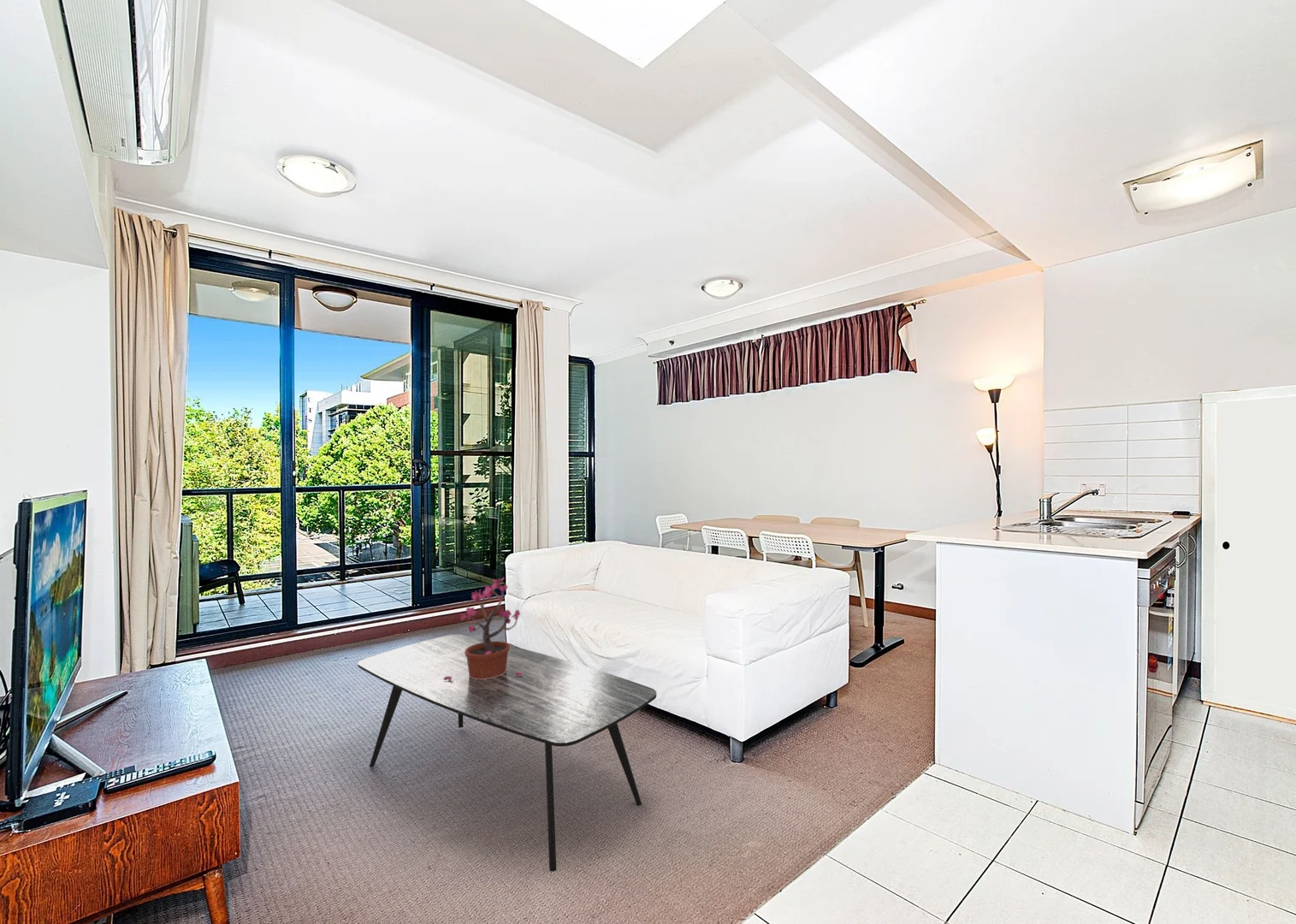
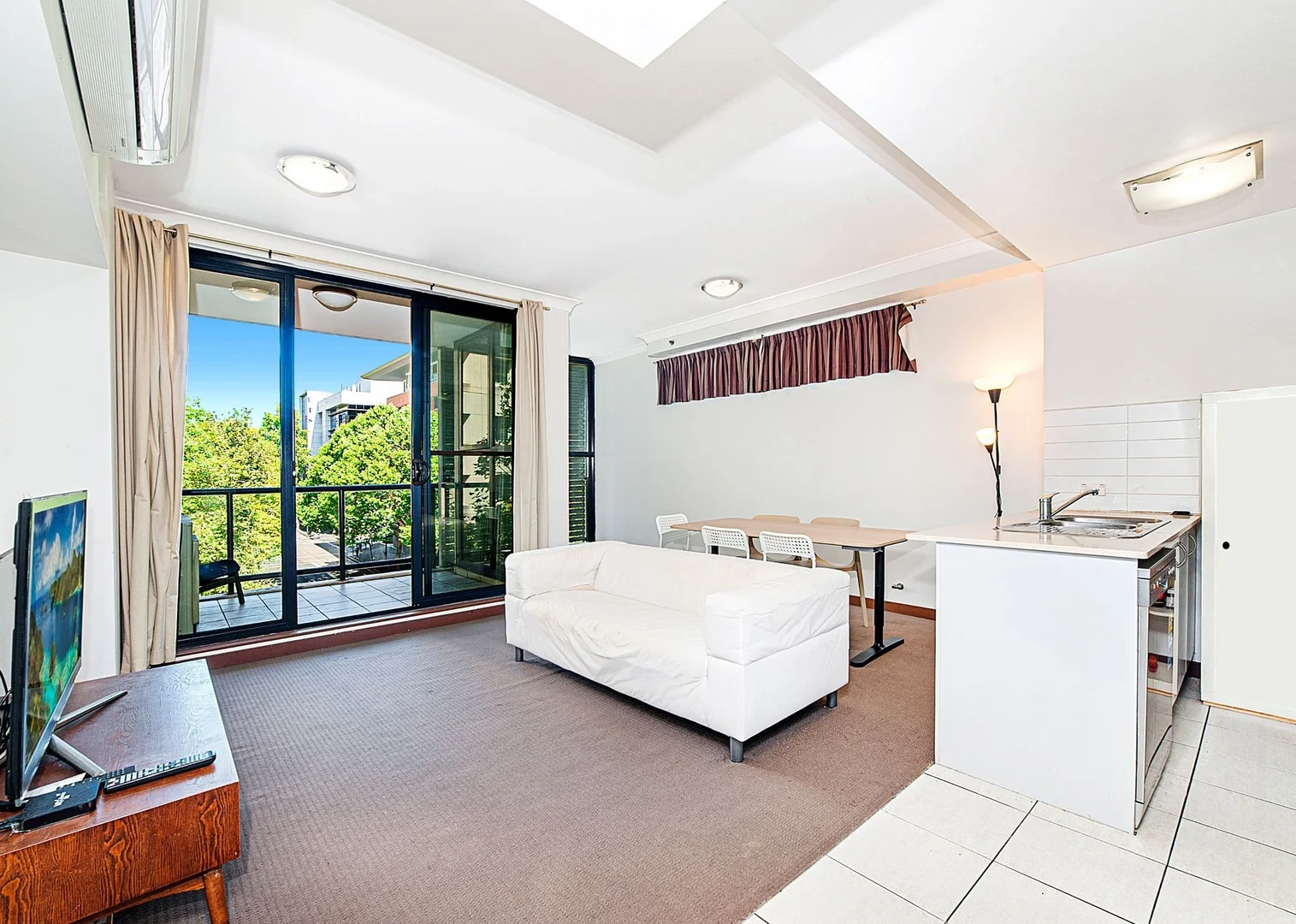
- coffee table (497, 727)
- potted plant (482, 627)
